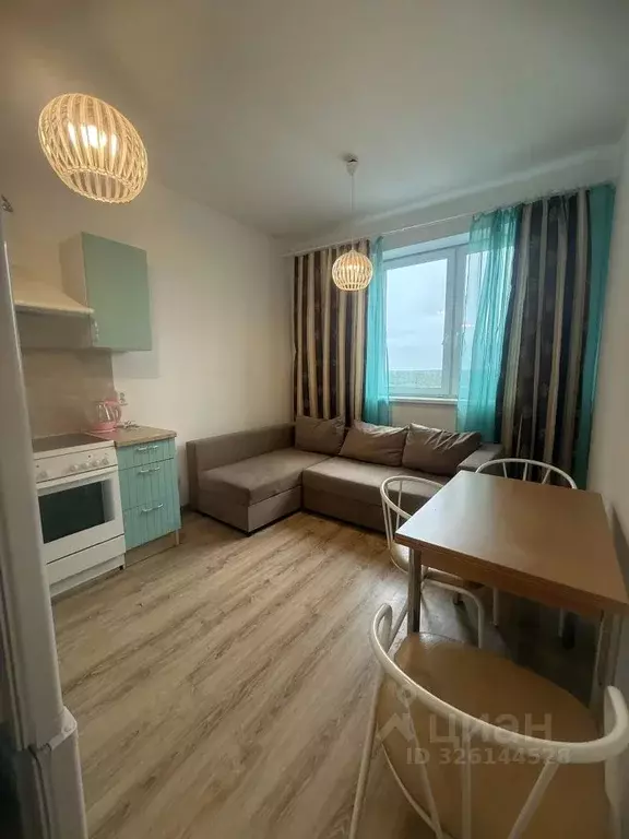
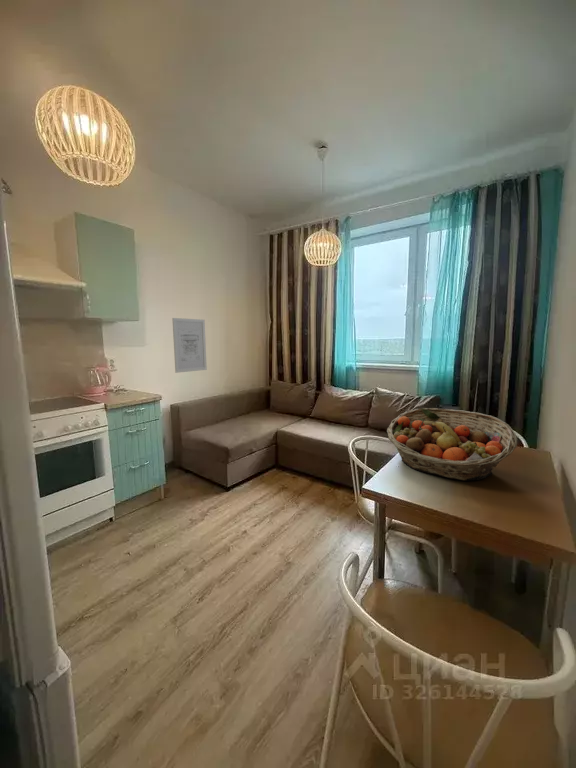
+ fruit basket (445, 440)
+ wall art (190, 345)
